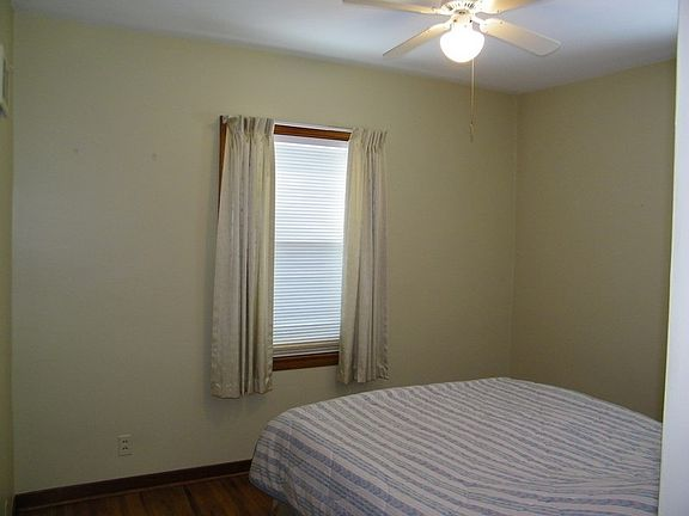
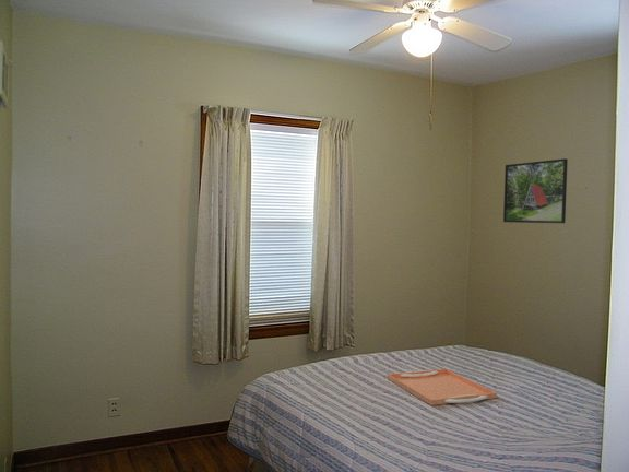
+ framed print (533, 192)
+ serving tray (439, 385)
